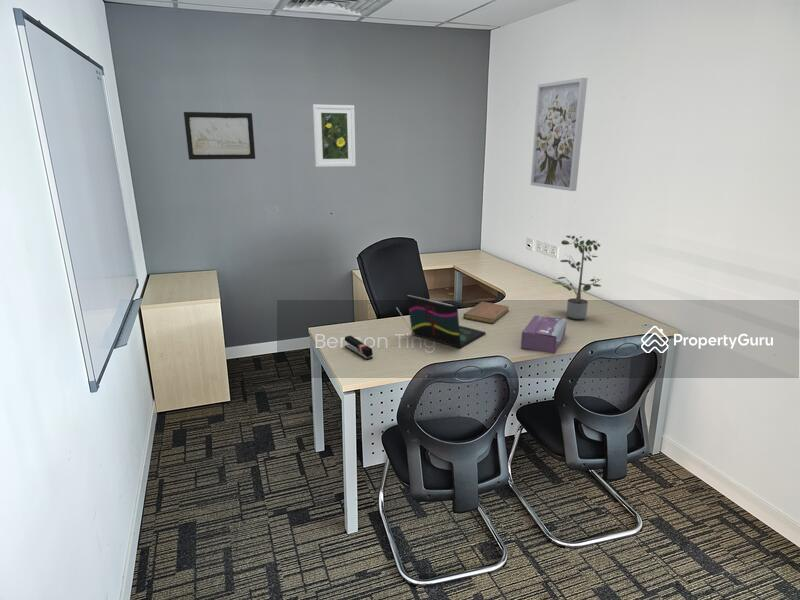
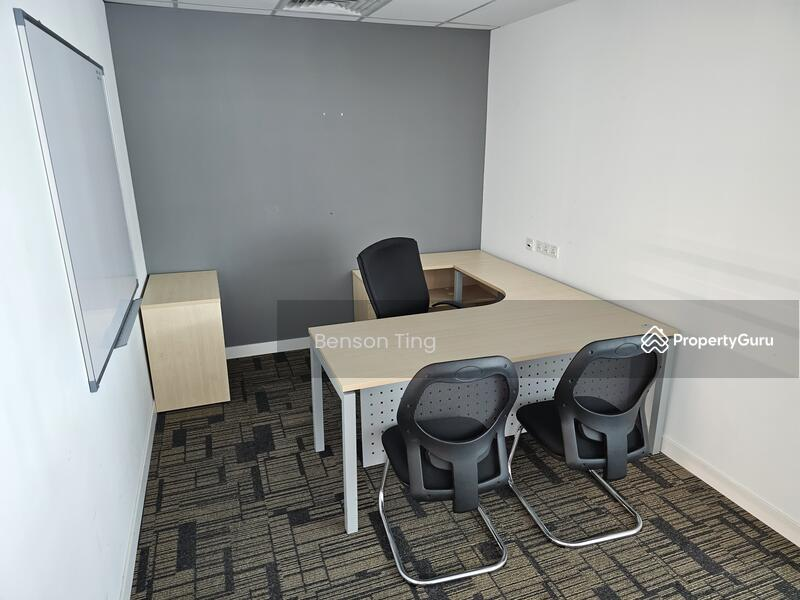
- laptop (441, 313)
- notebook (486, 312)
- potted plant (577, 270)
- wall art (220, 136)
- tissue box (544, 333)
- wall art (556, 136)
- stapler (358, 347)
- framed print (334, 136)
